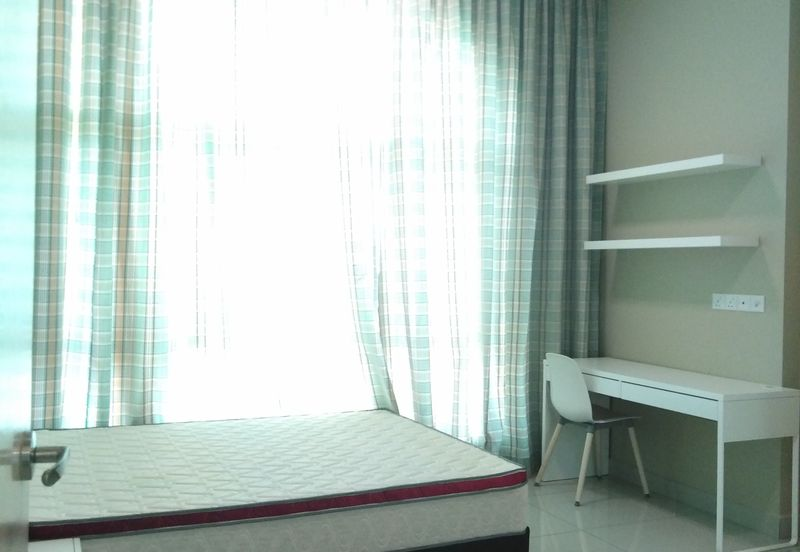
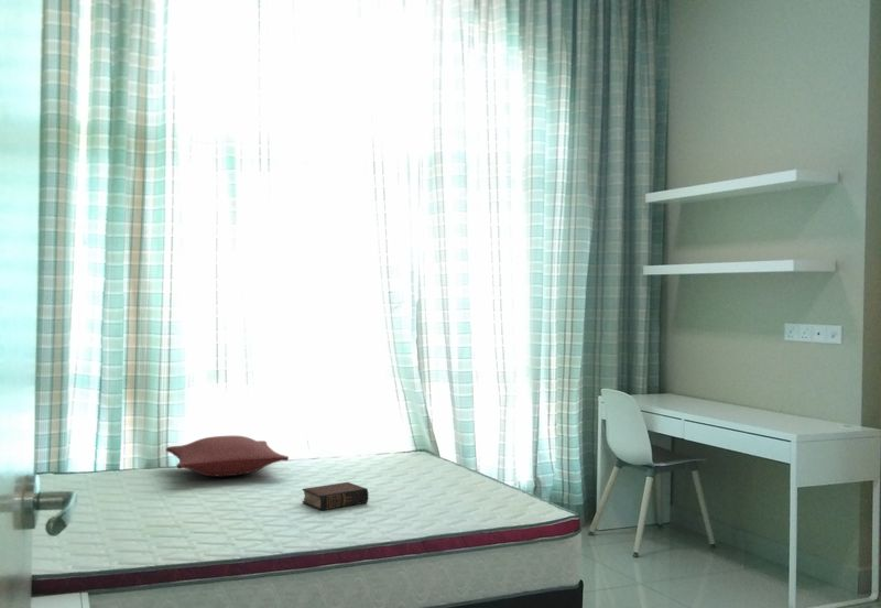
+ book (335, 496)
+ pillow (225, 455)
